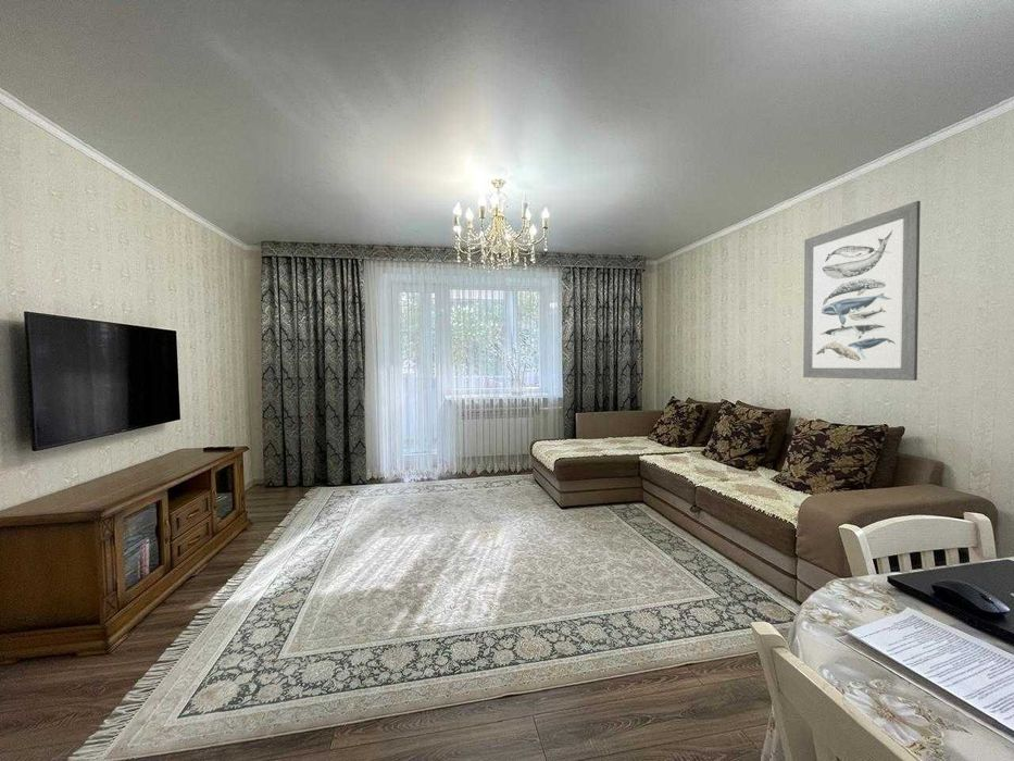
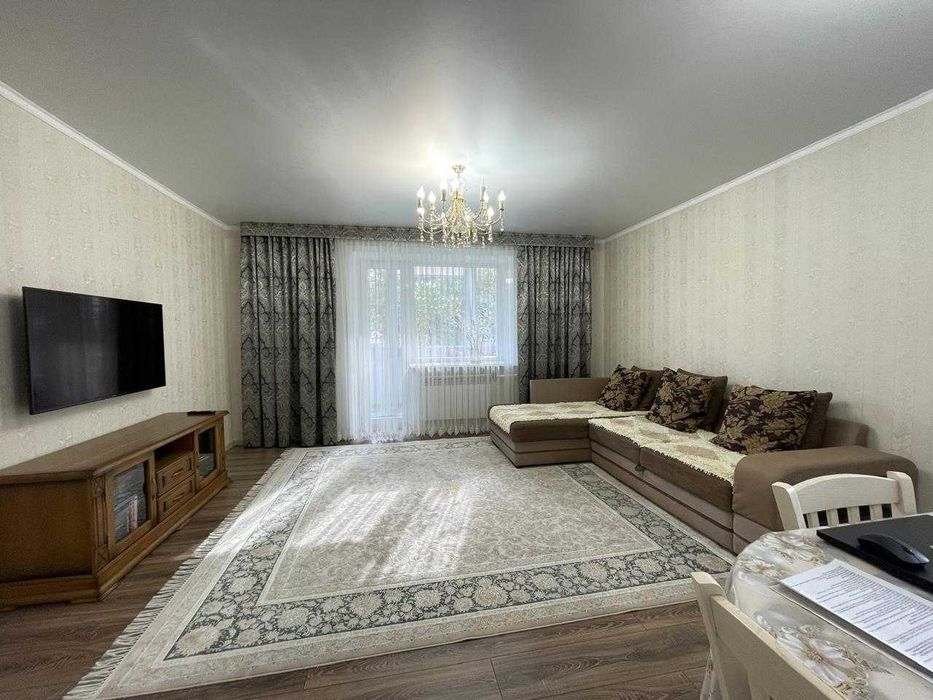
- wall art (853, 301)
